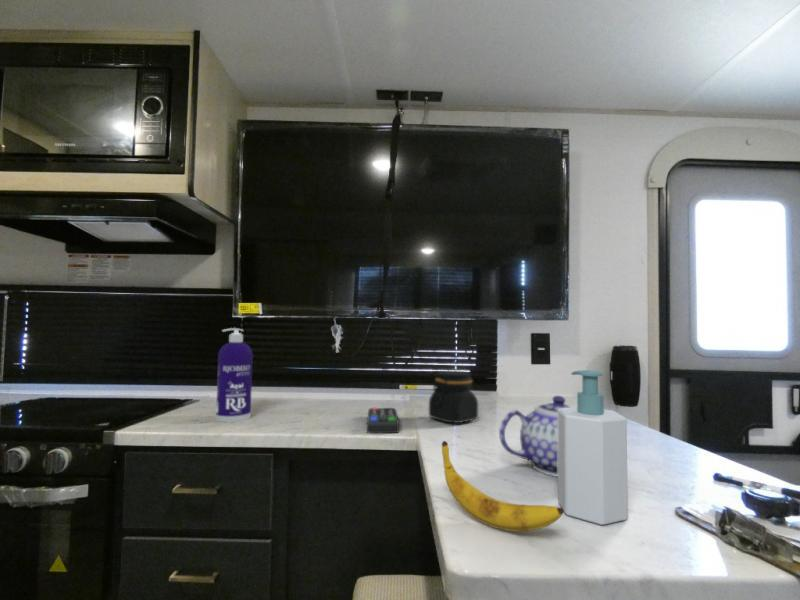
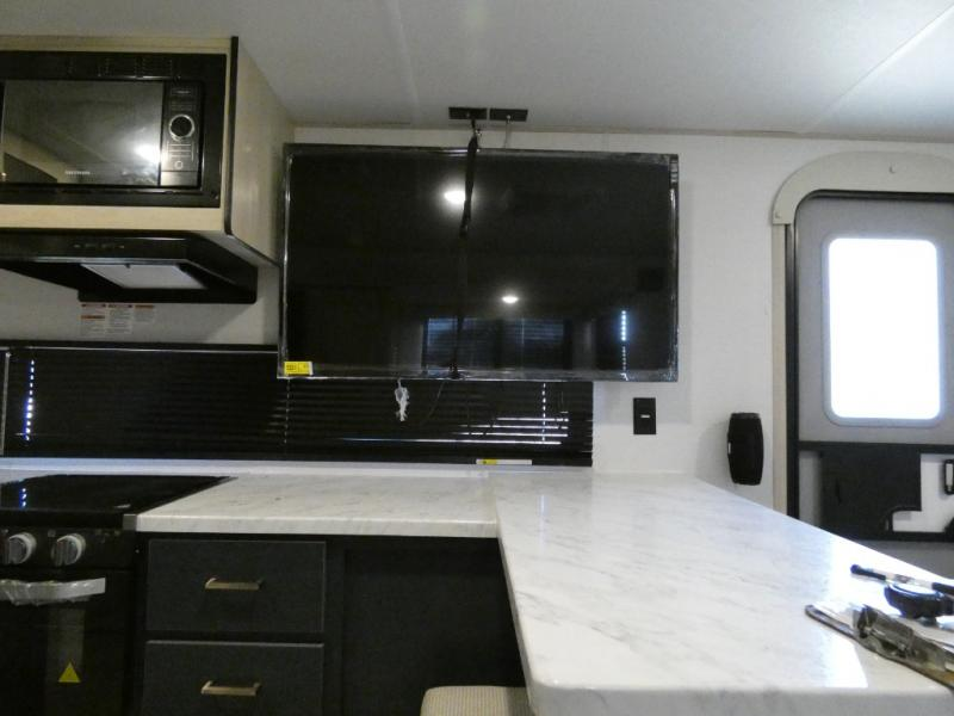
- teapot (557, 432)
- jar (453, 396)
- soap bottle (590, 440)
- banana (493, 498)
- spray bottle (234, 373)
- remote control (382, 419)
